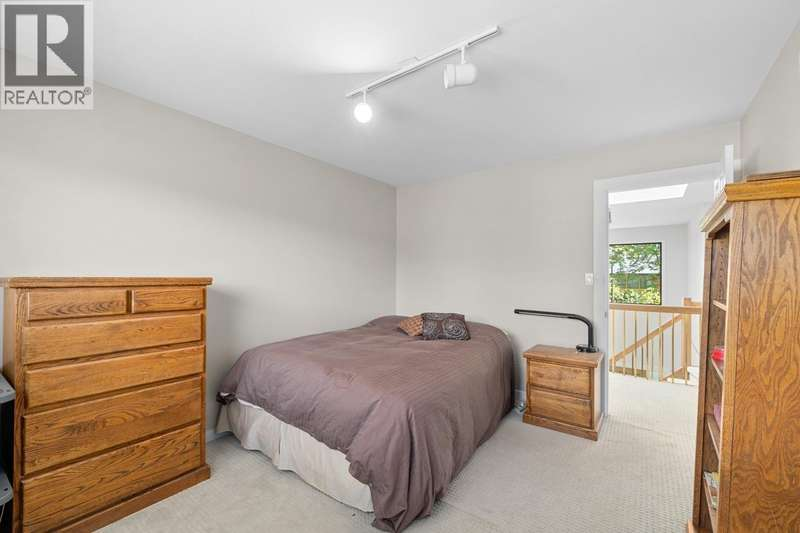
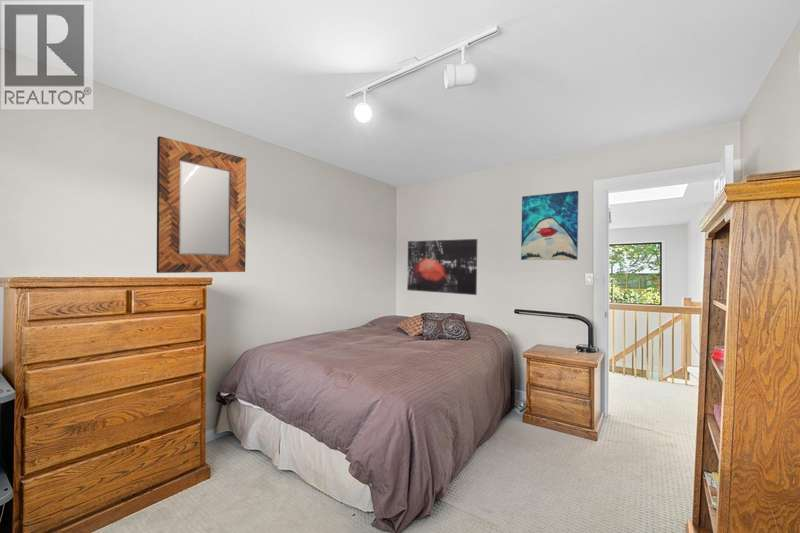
+ wall art (440, 266)
+ wall art (548, 227)
+ home mirror (205, 210)
